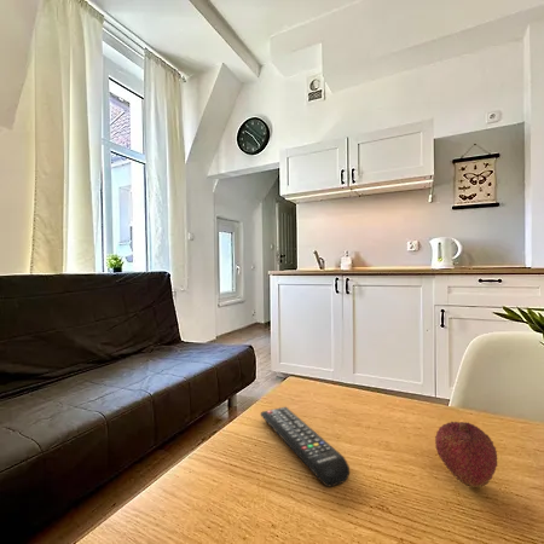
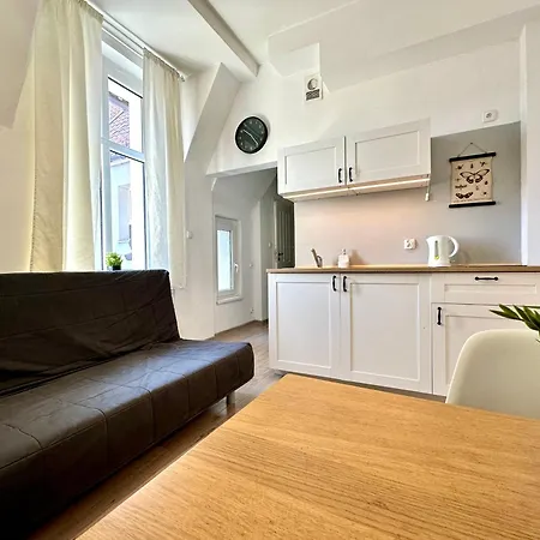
- fruit (464, 452)
- remote control (297, 436)
